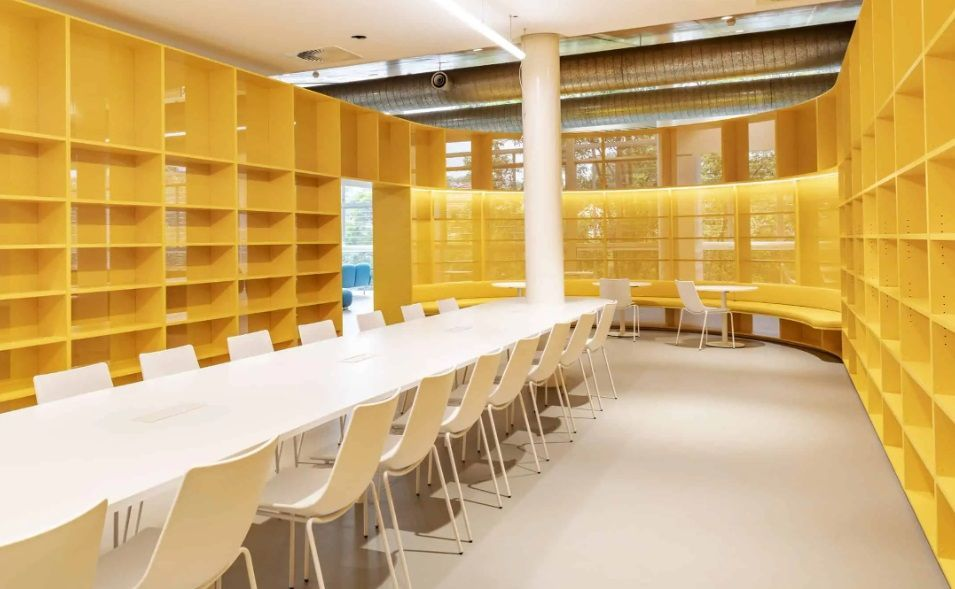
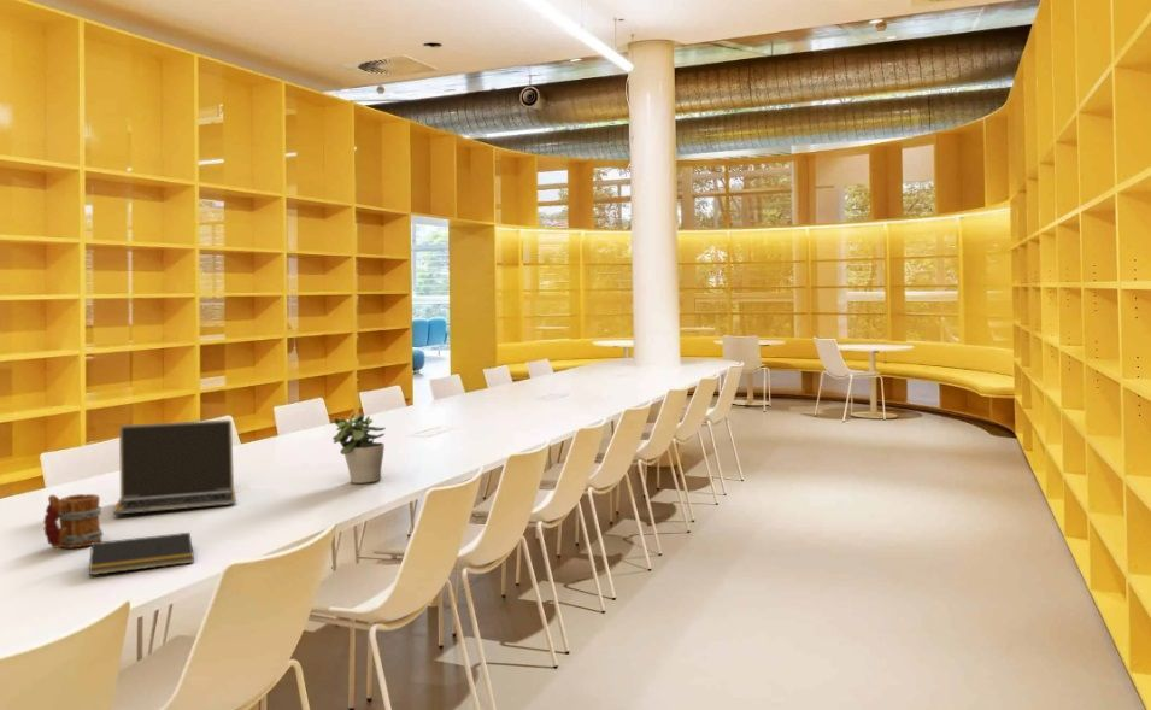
+ mug (71, 518)
+ laptop (176, 464)
+ potted plant (353, 446)
+ notepad (142, 552)
